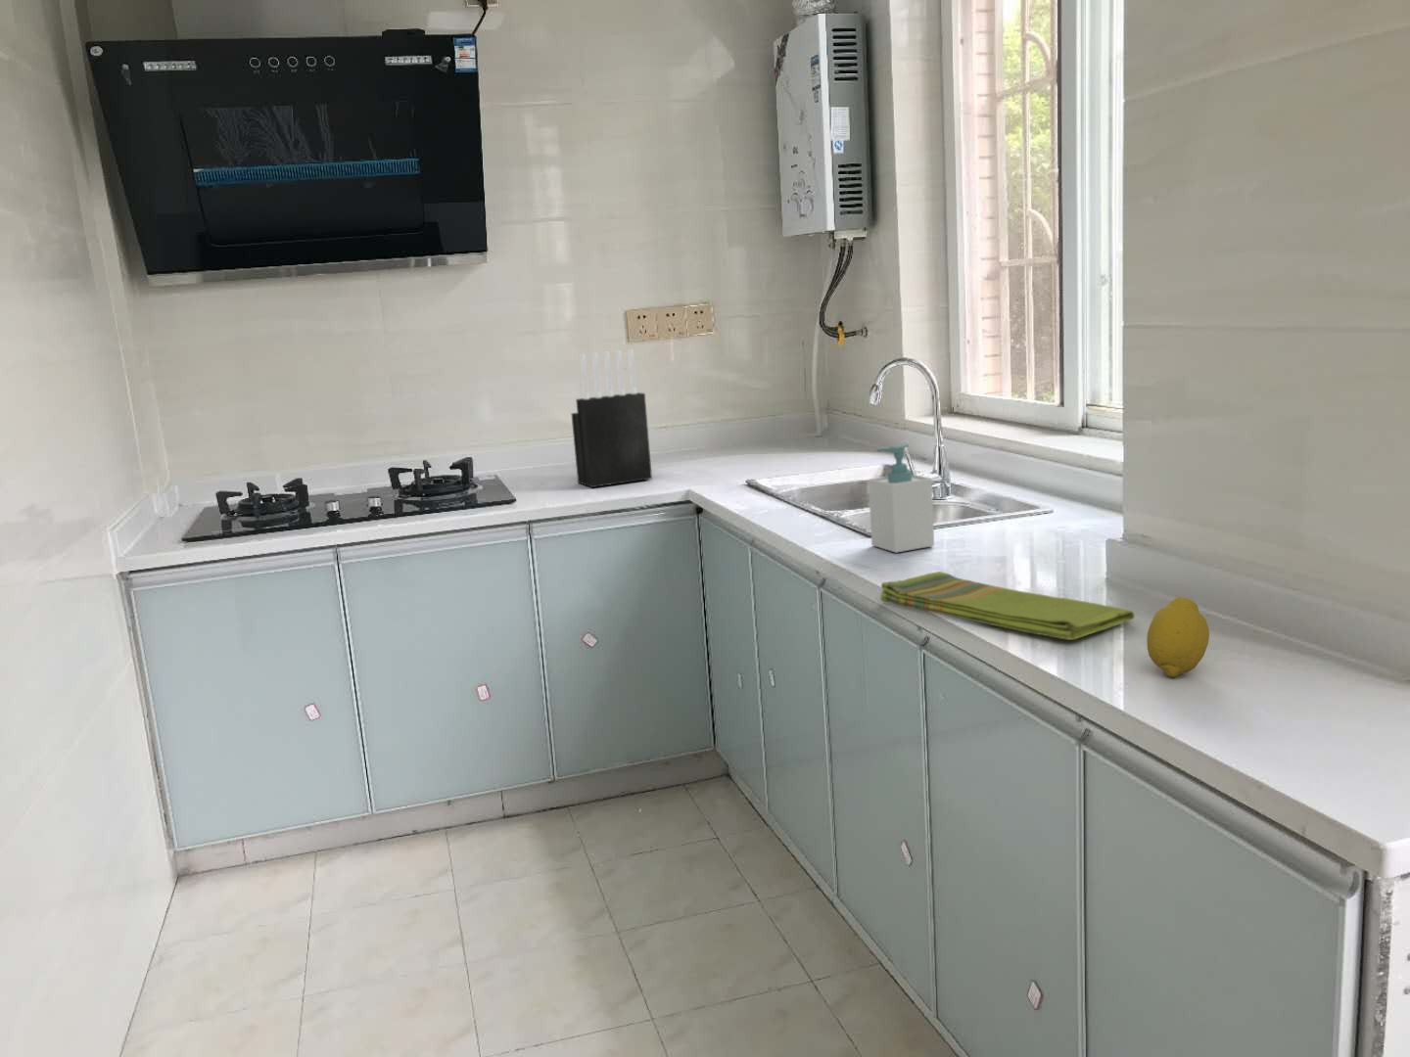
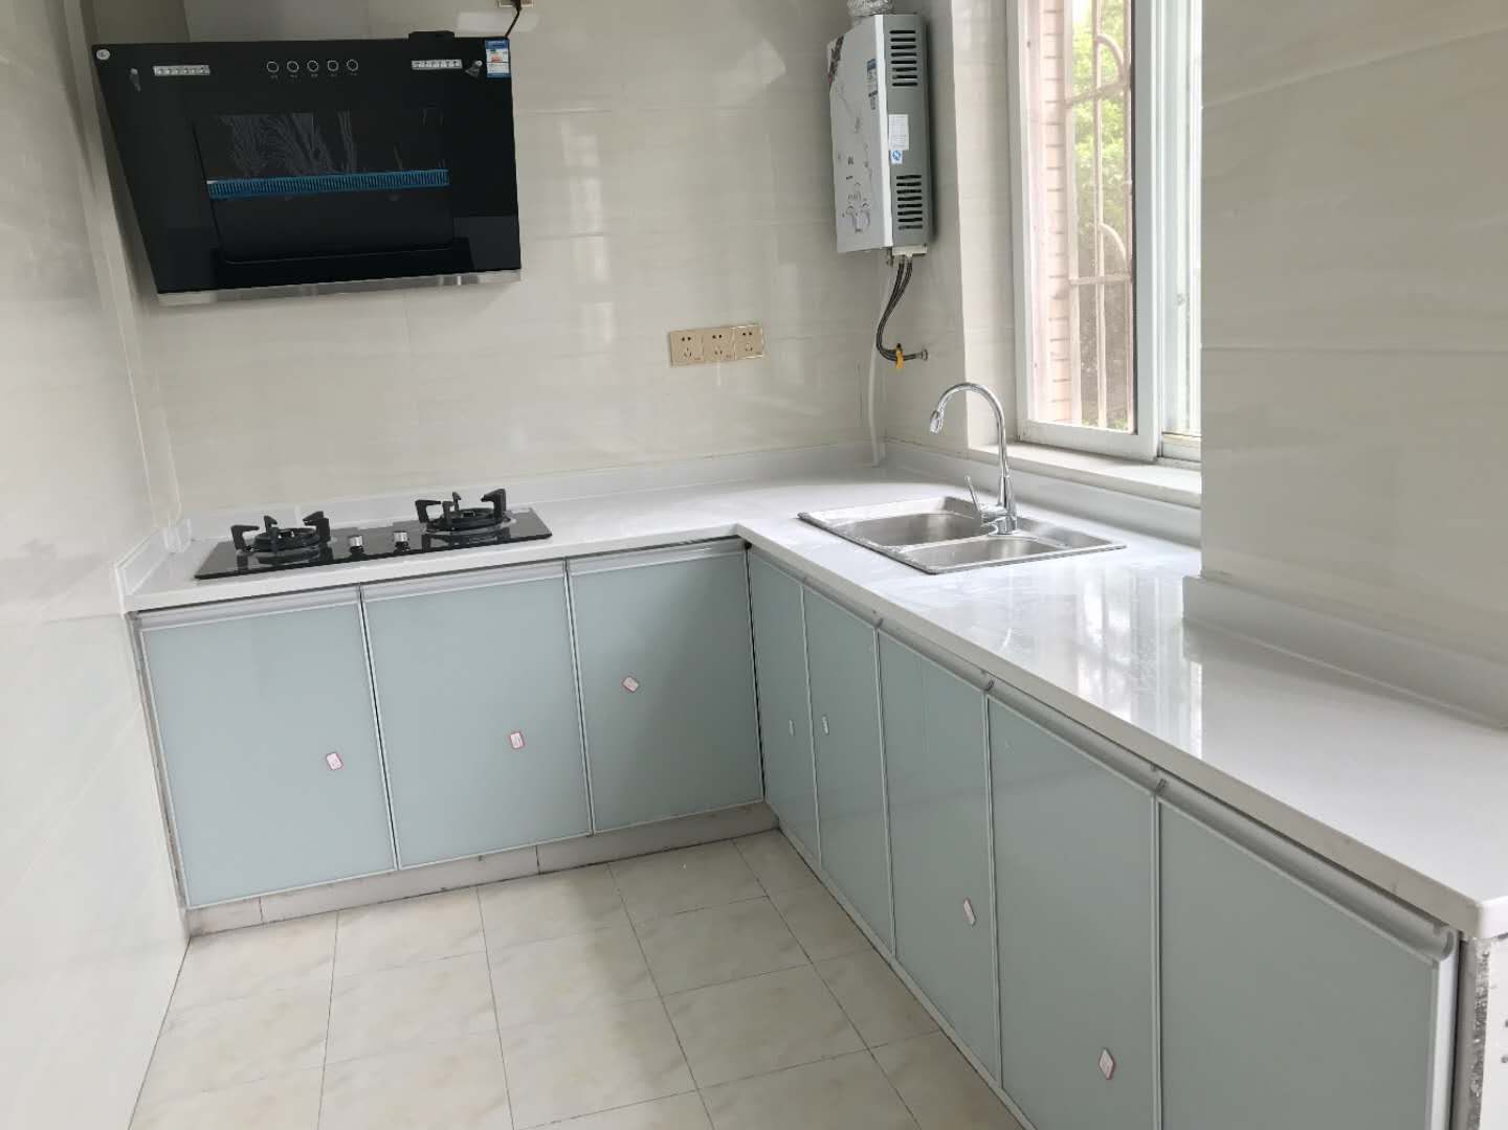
- fruit (1177, 635)
- soap bottle (900, 496)
- dish towel (999, 600)
- knife block (607, 417)
